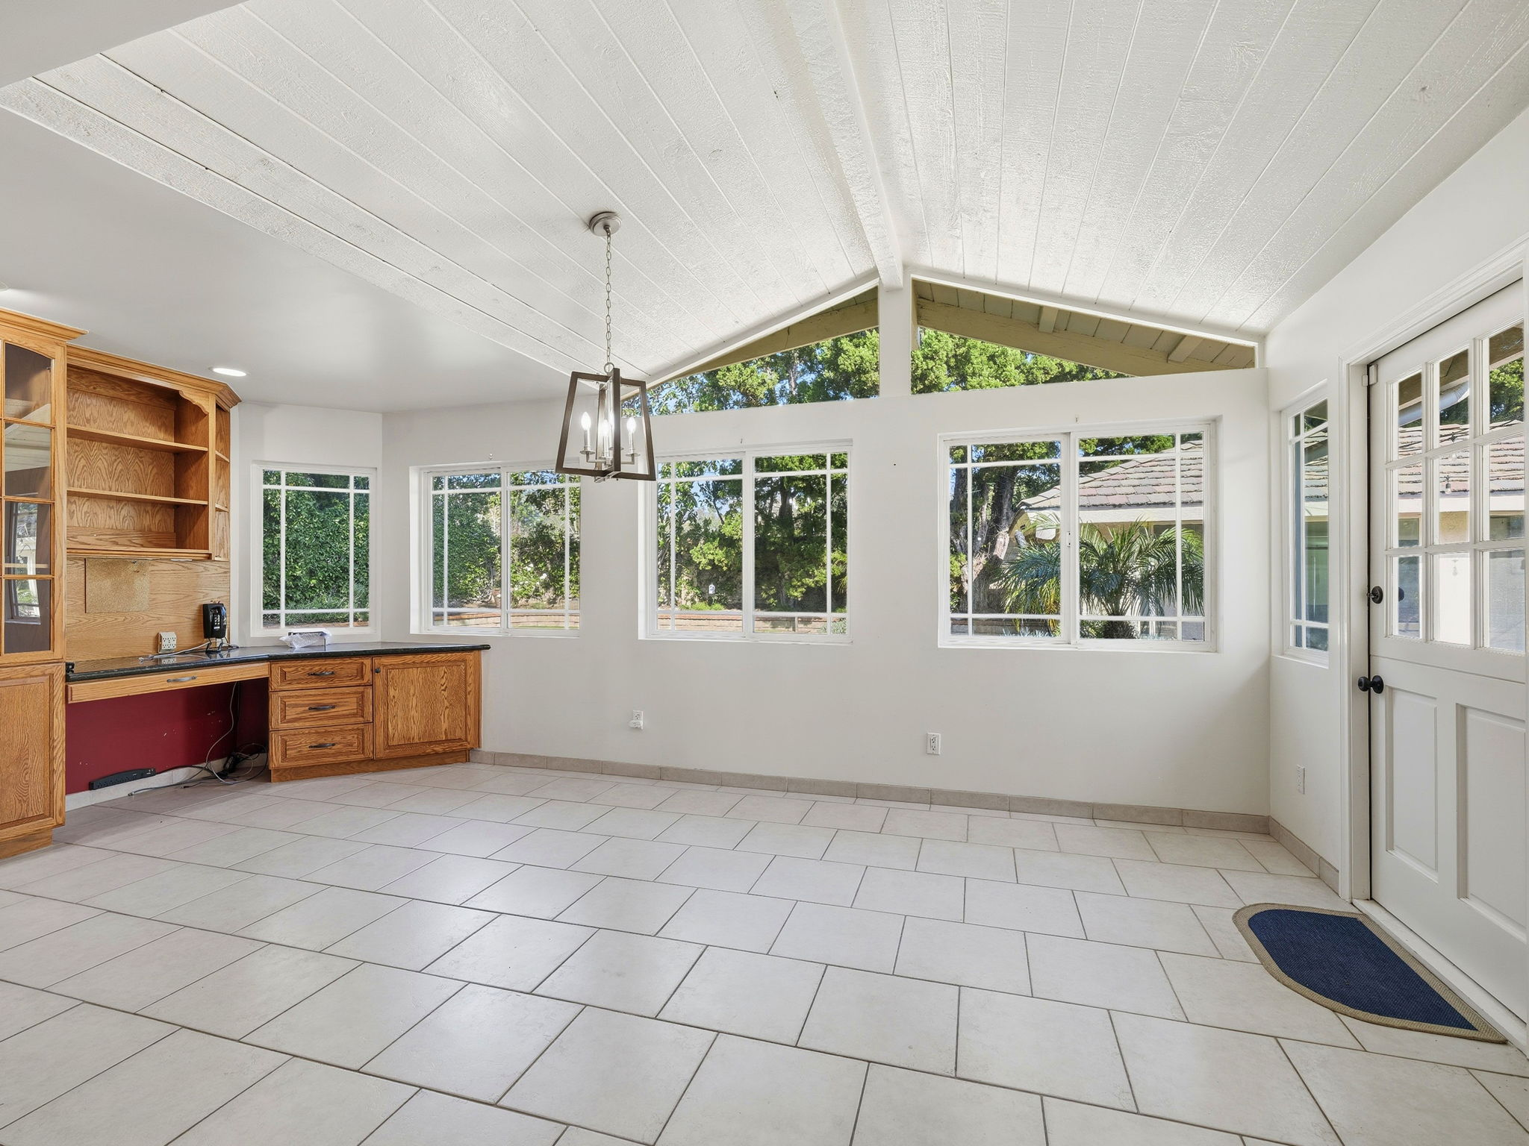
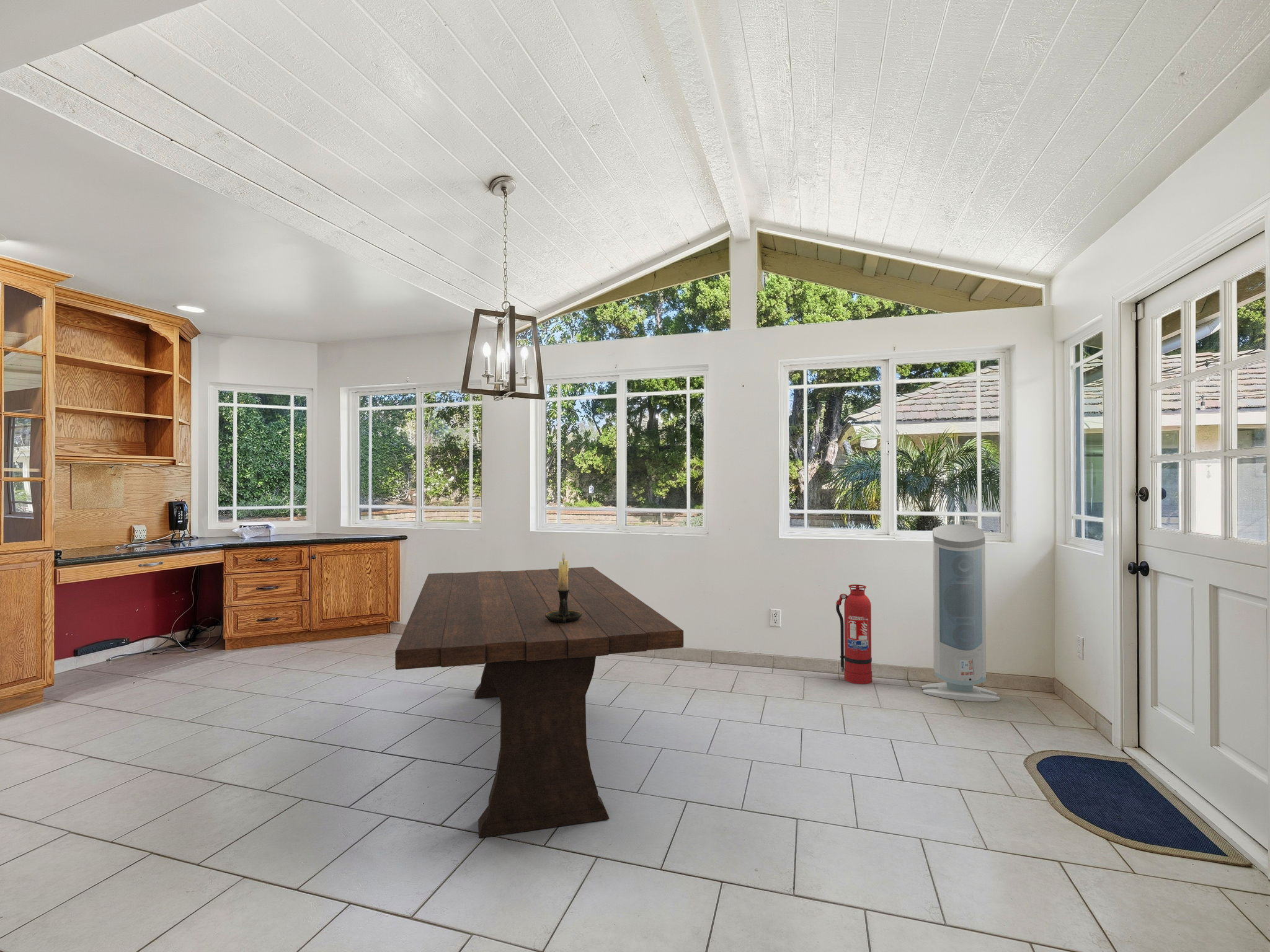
+ fire extinguisher (853, 632)
+ dining table (526, 668)
+ candle holder (563, 585)
+ air purifier (959, 609)
